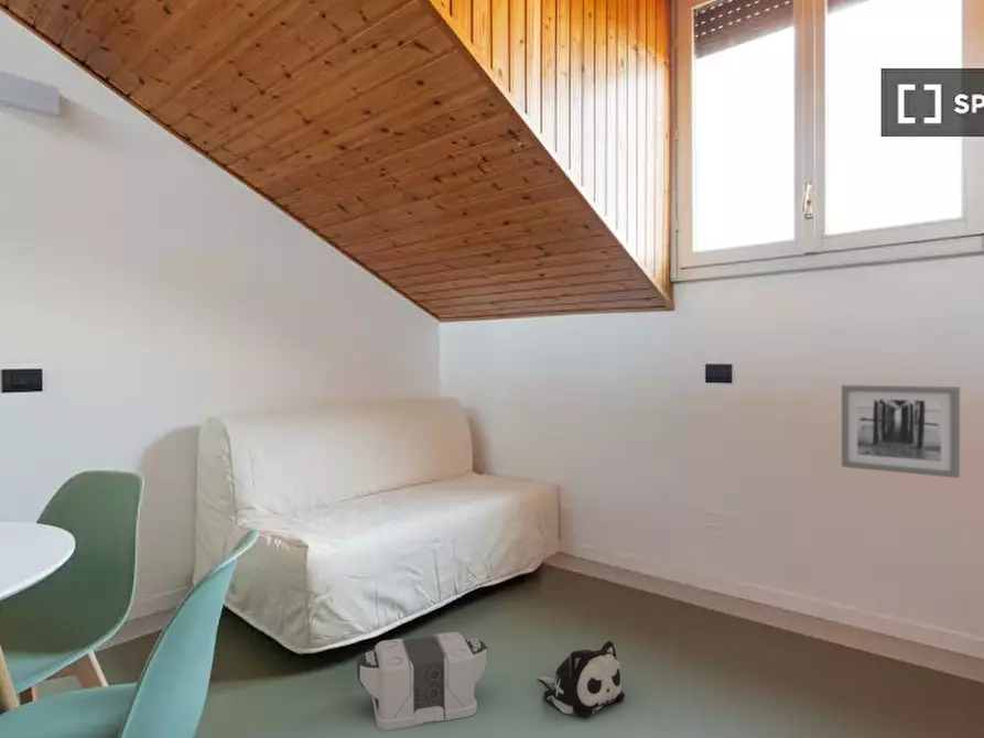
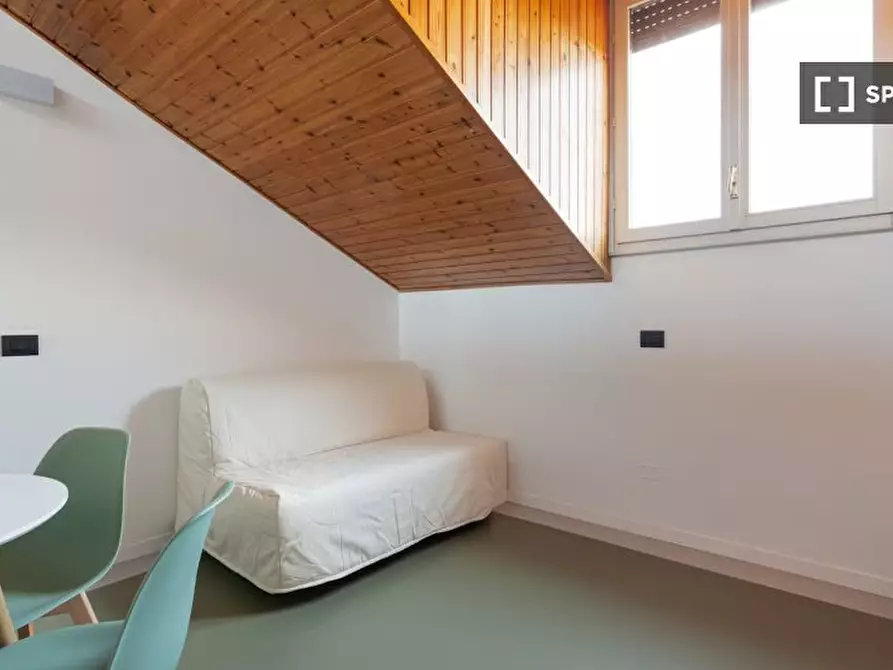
- wall art (897, 428)
- speaker (423, 674)
- plush toy (573, 665)
